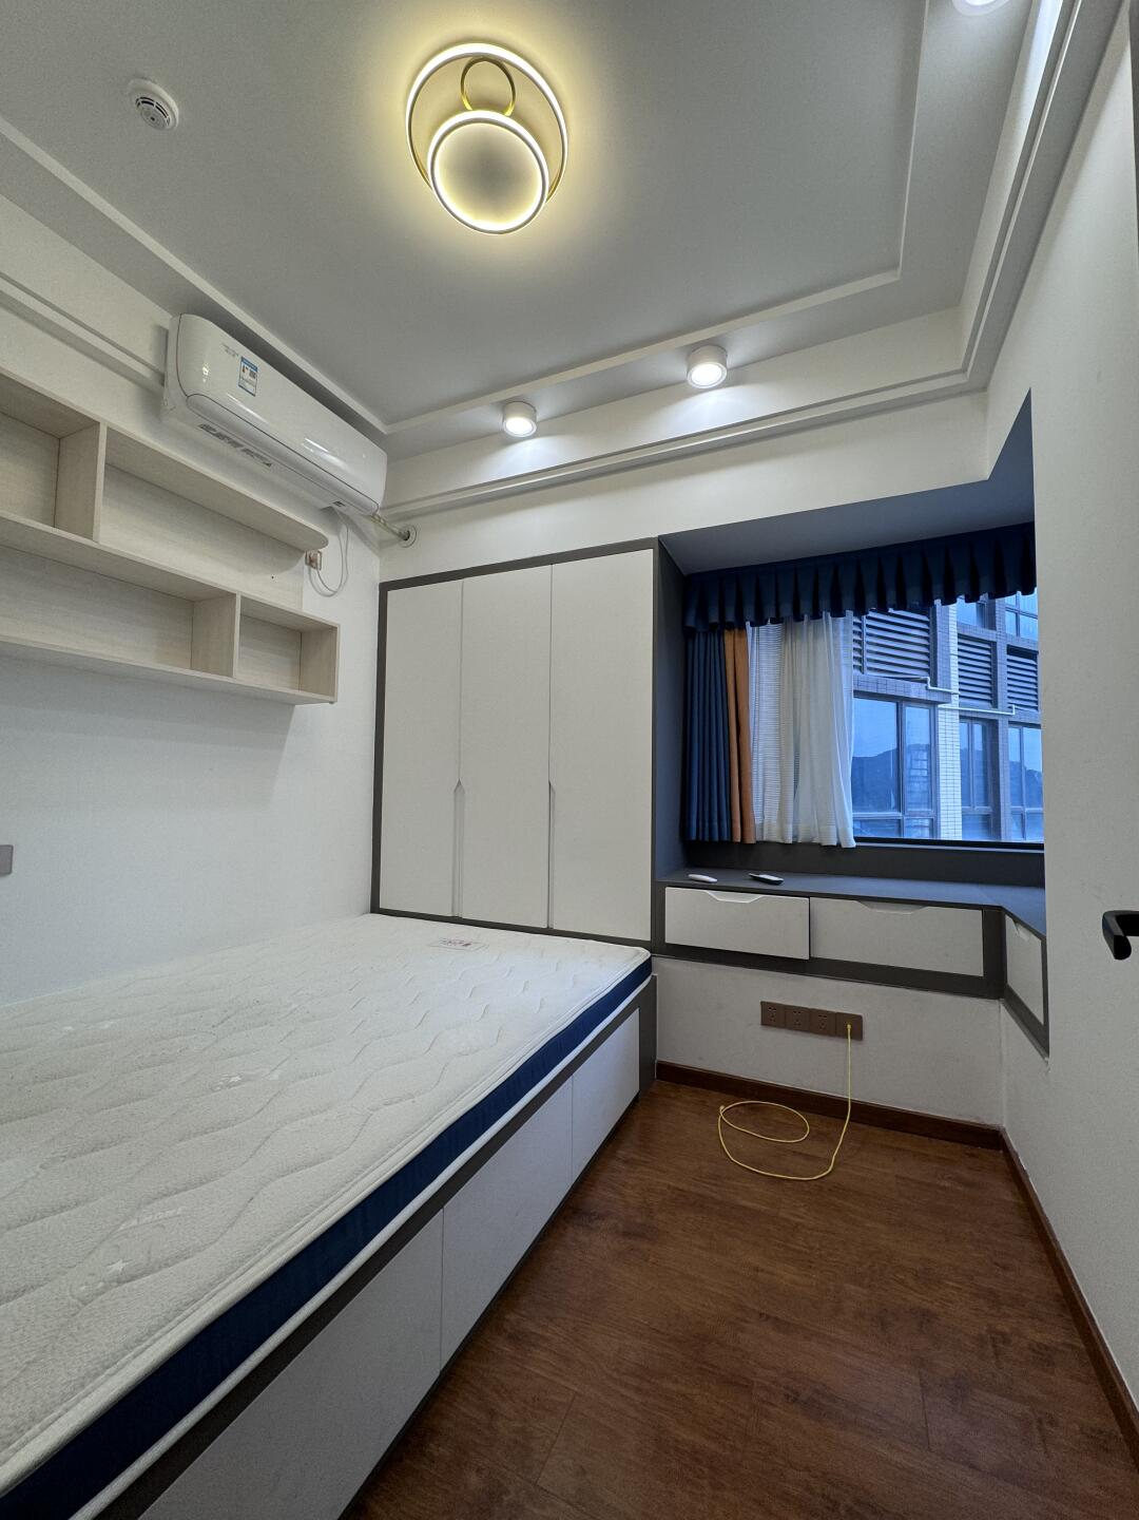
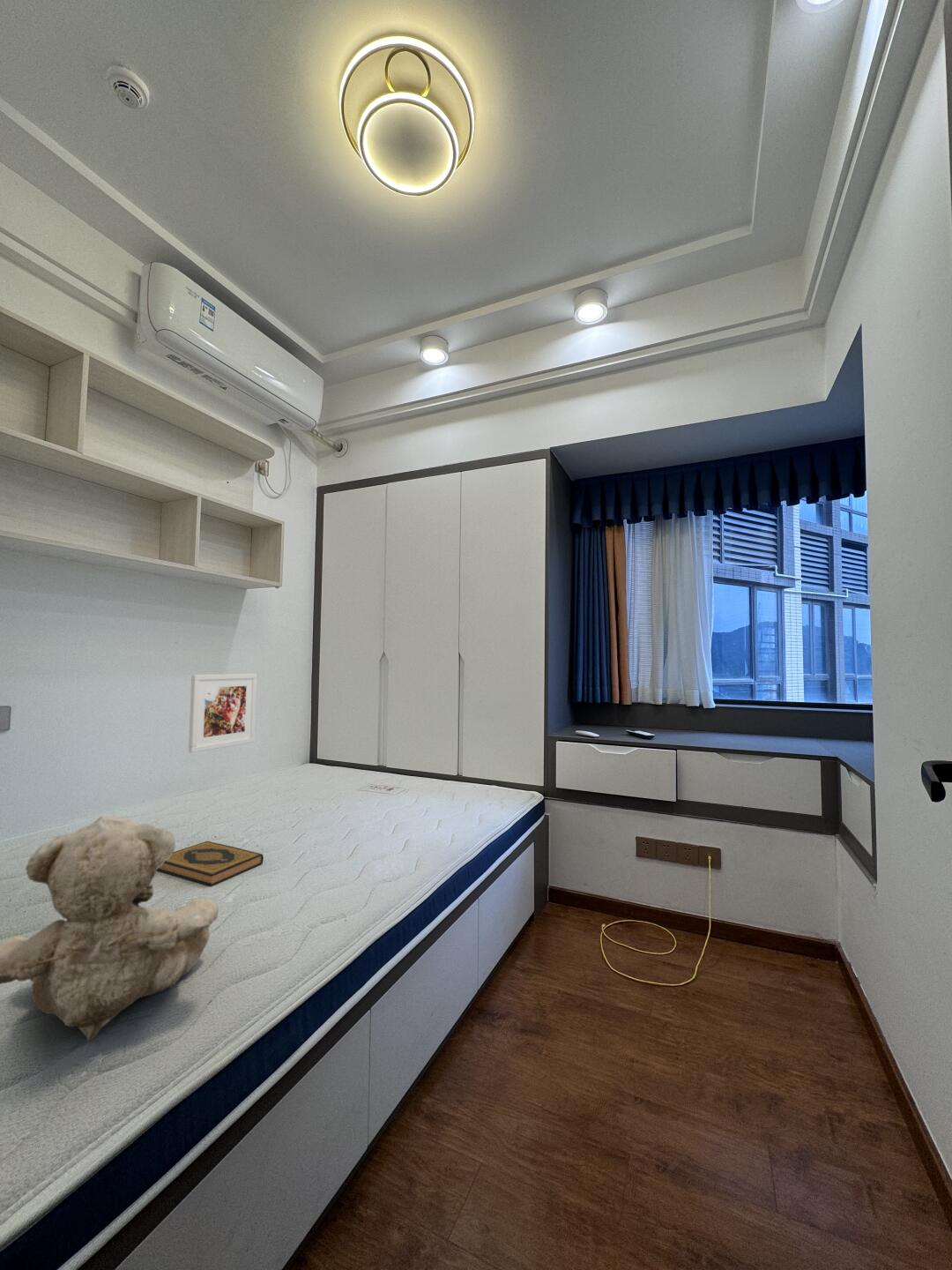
+ hardback book (209, 861)
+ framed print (225, 710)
+ teddy bear (113, 900)
